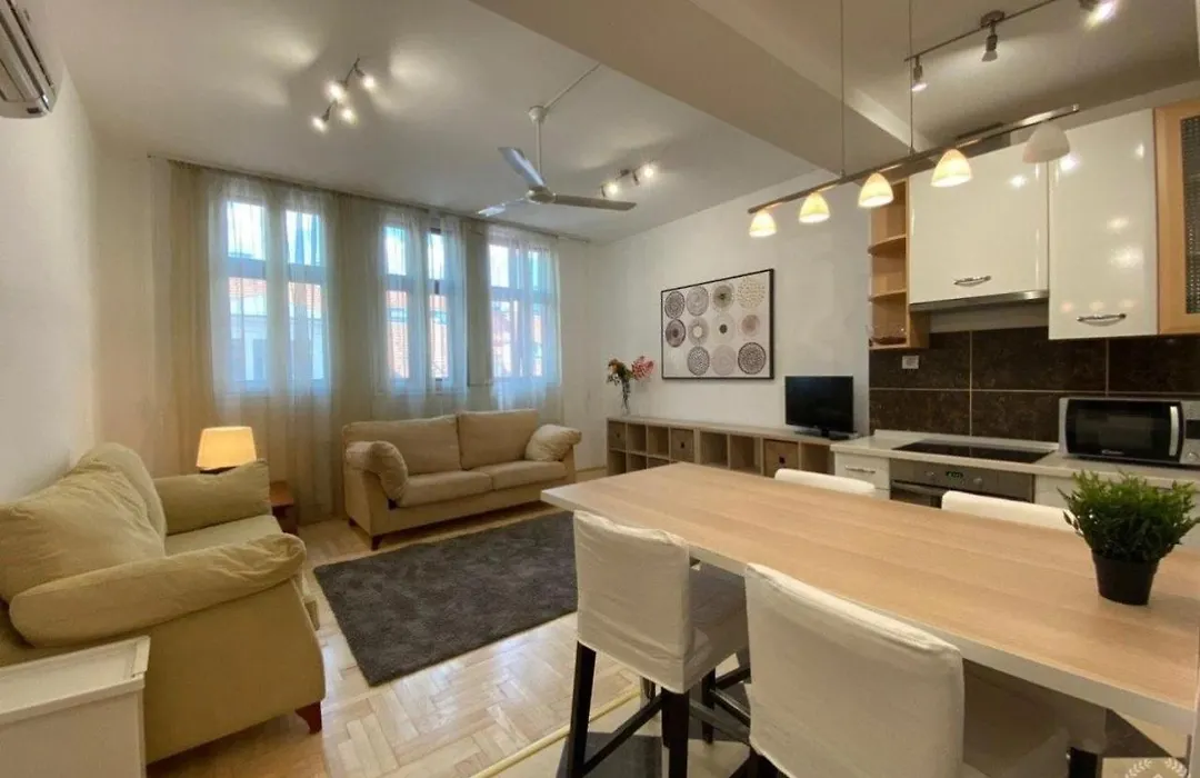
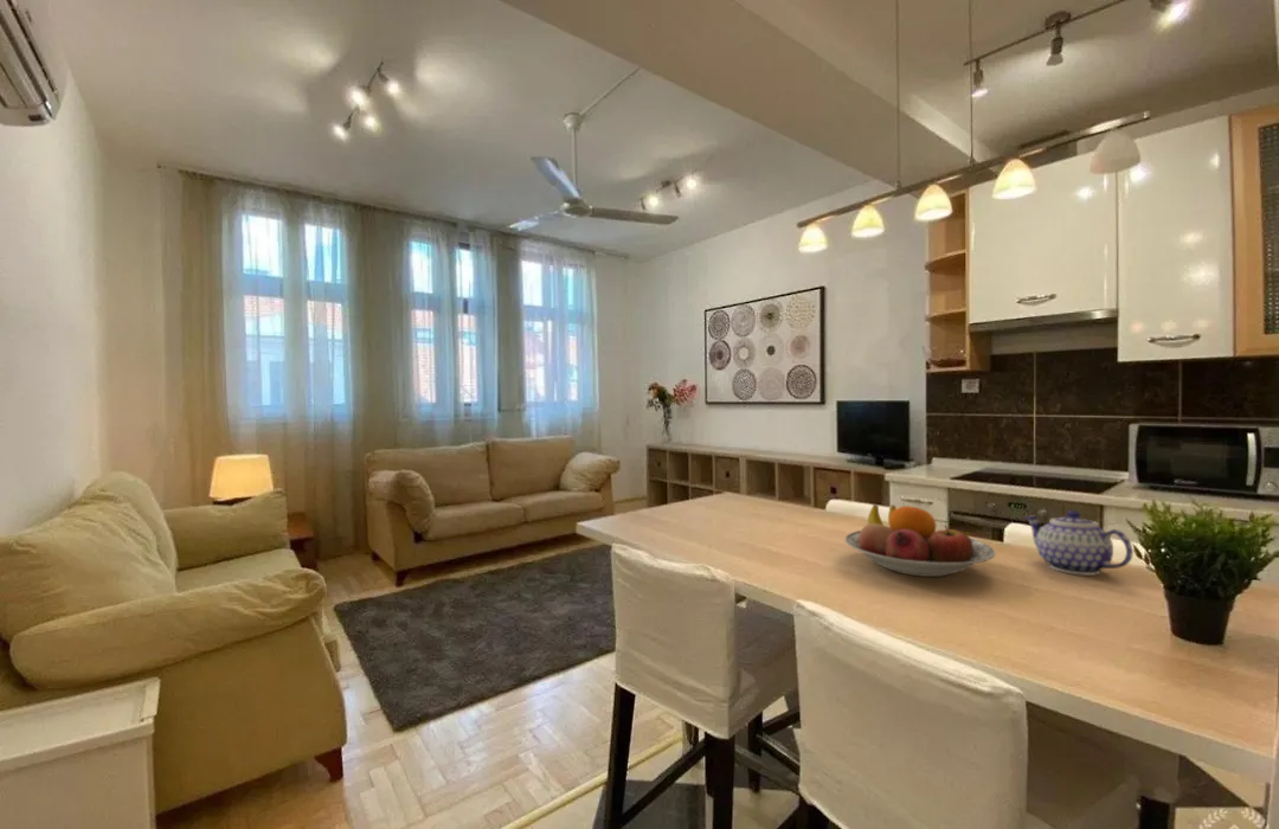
+ fruit bowl (915, 538)
+ teapot (1073, 539)
